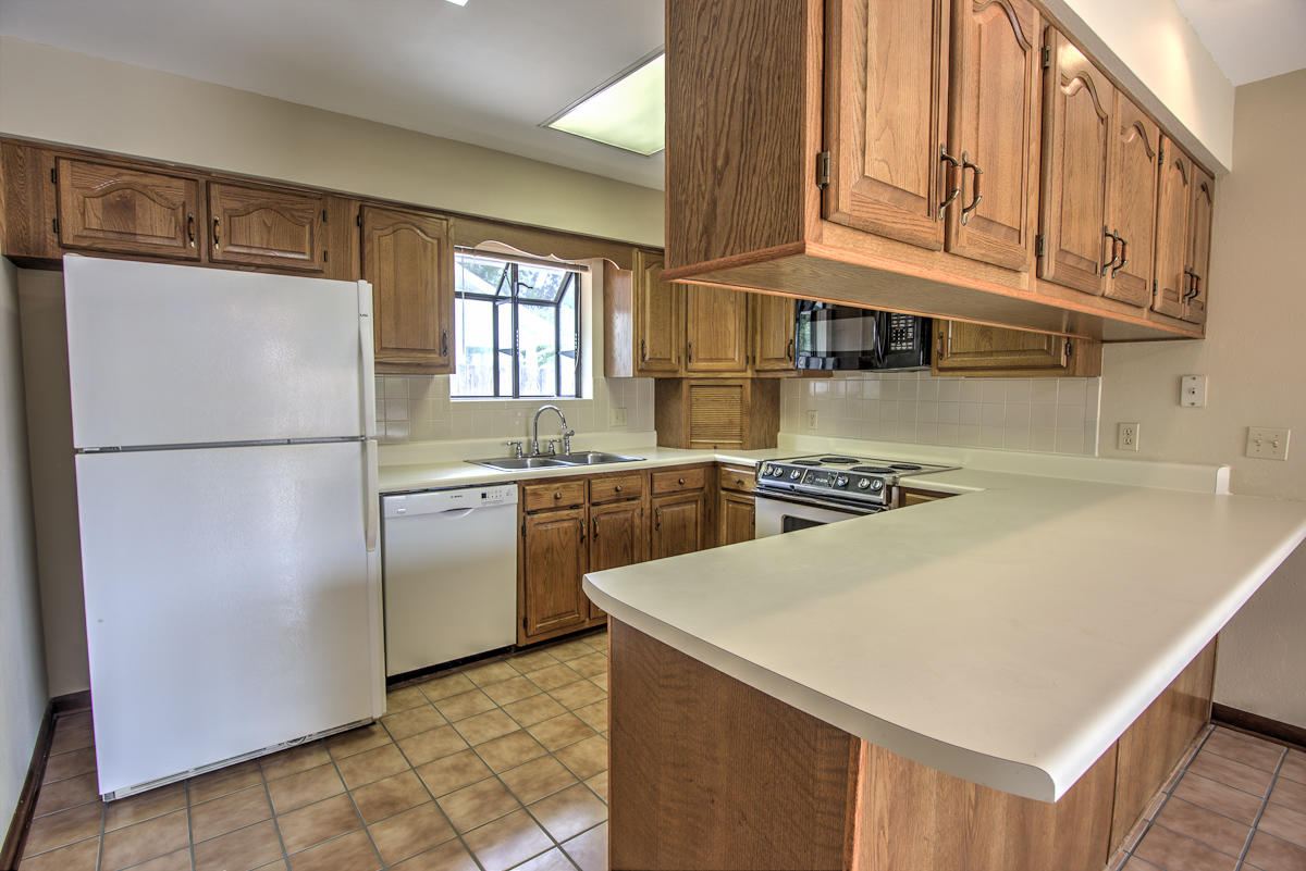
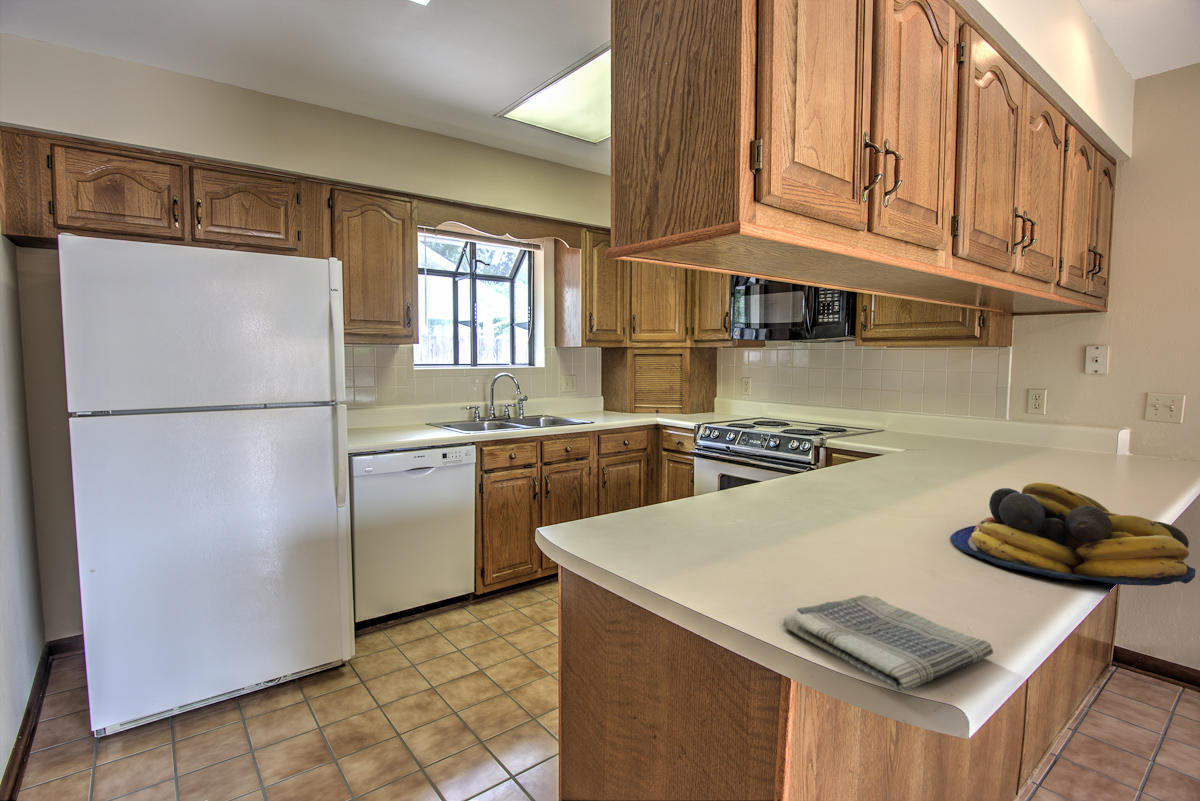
+ fruit bowl (1062, 520)
+ dish towel (880, 631)
